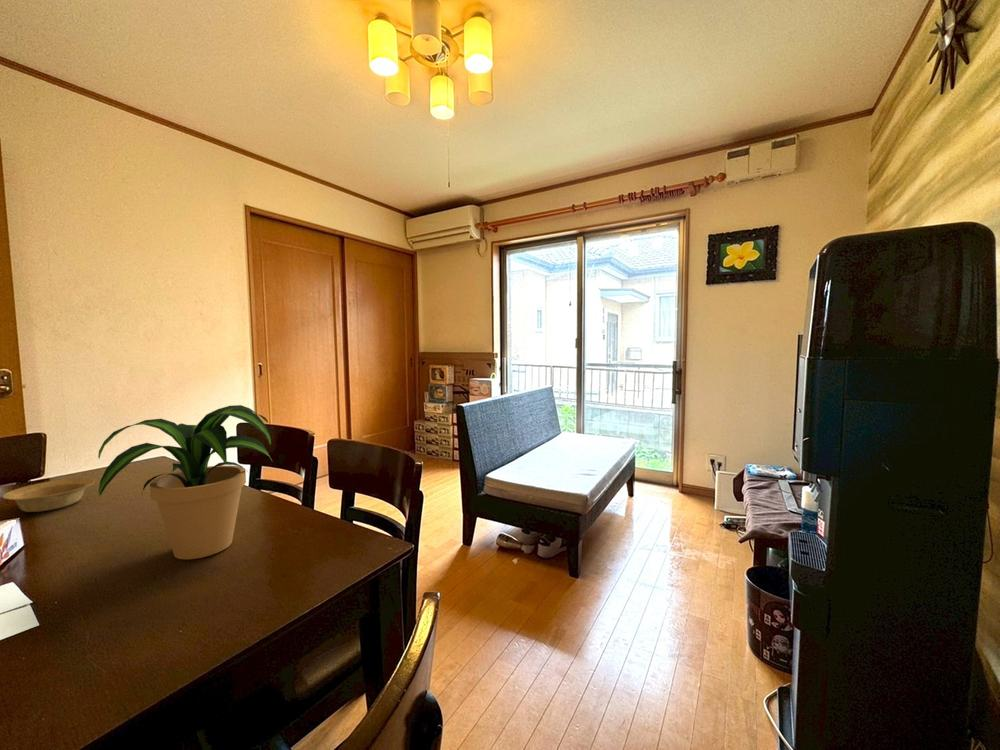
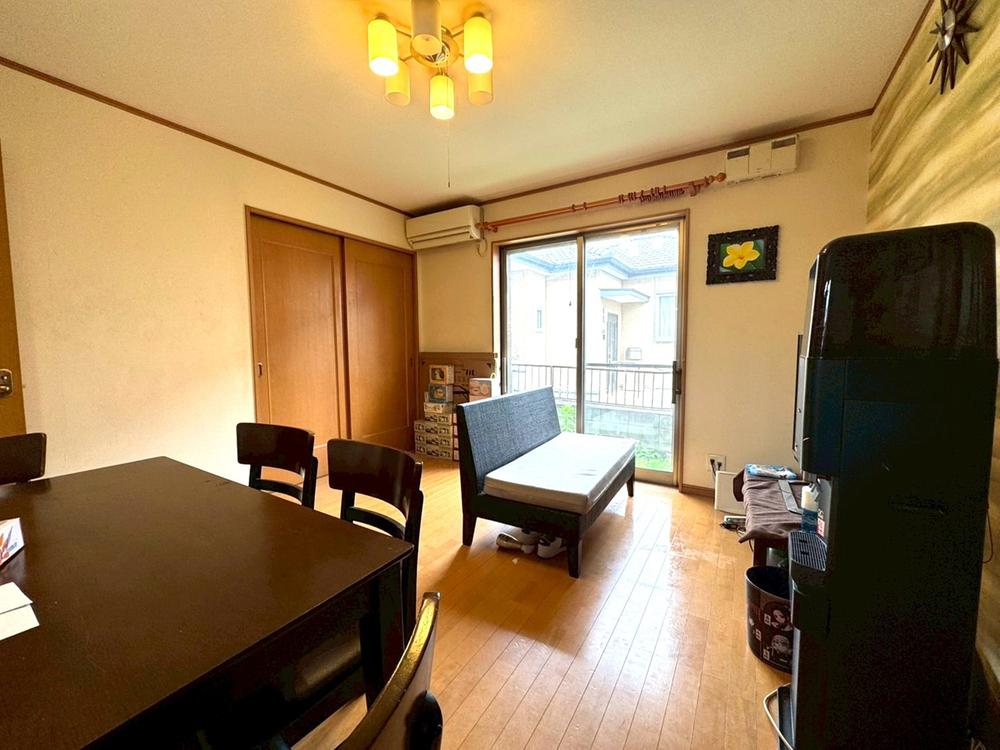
- potted plant (202, 479)
- bowl (51, 496)
